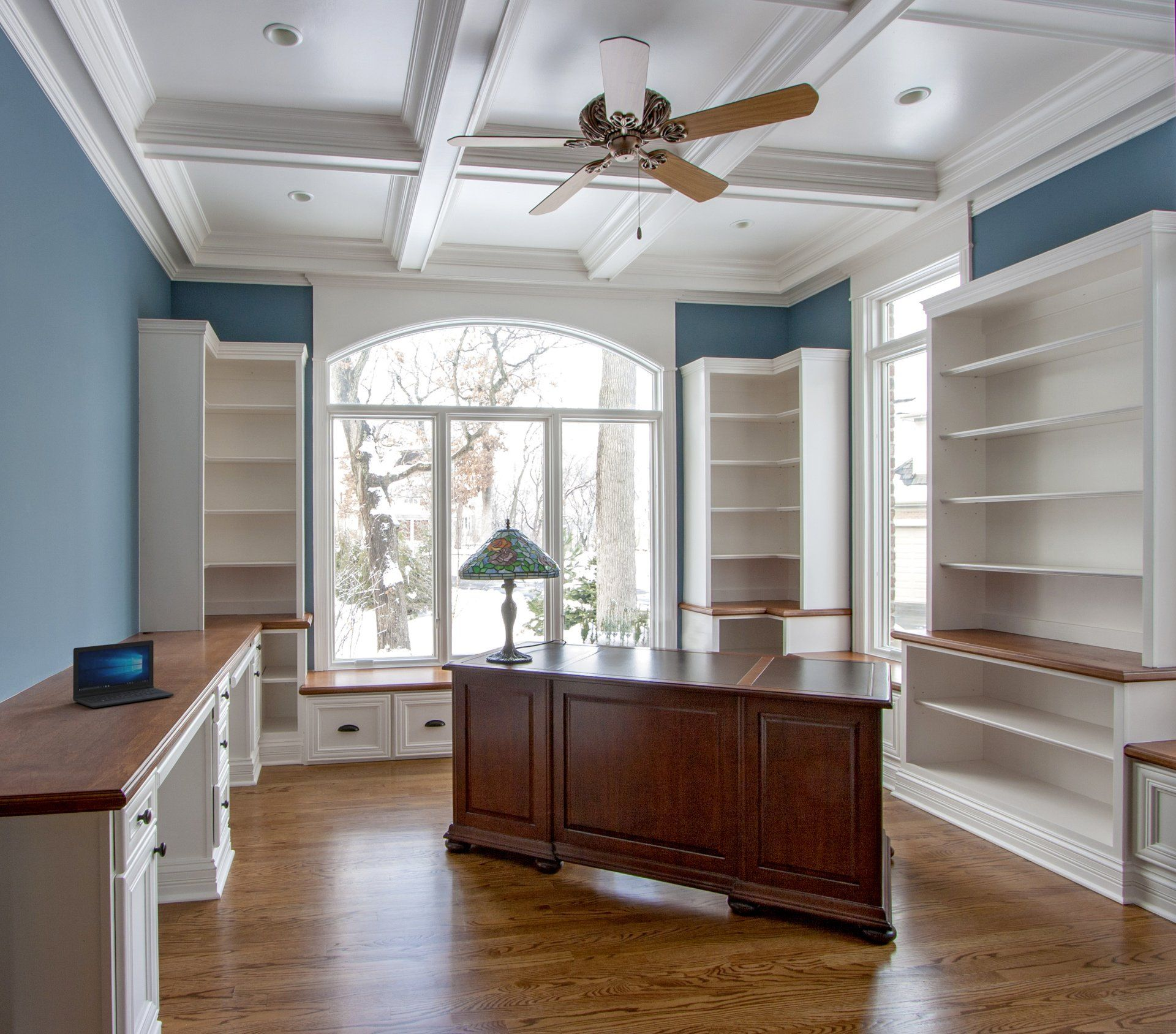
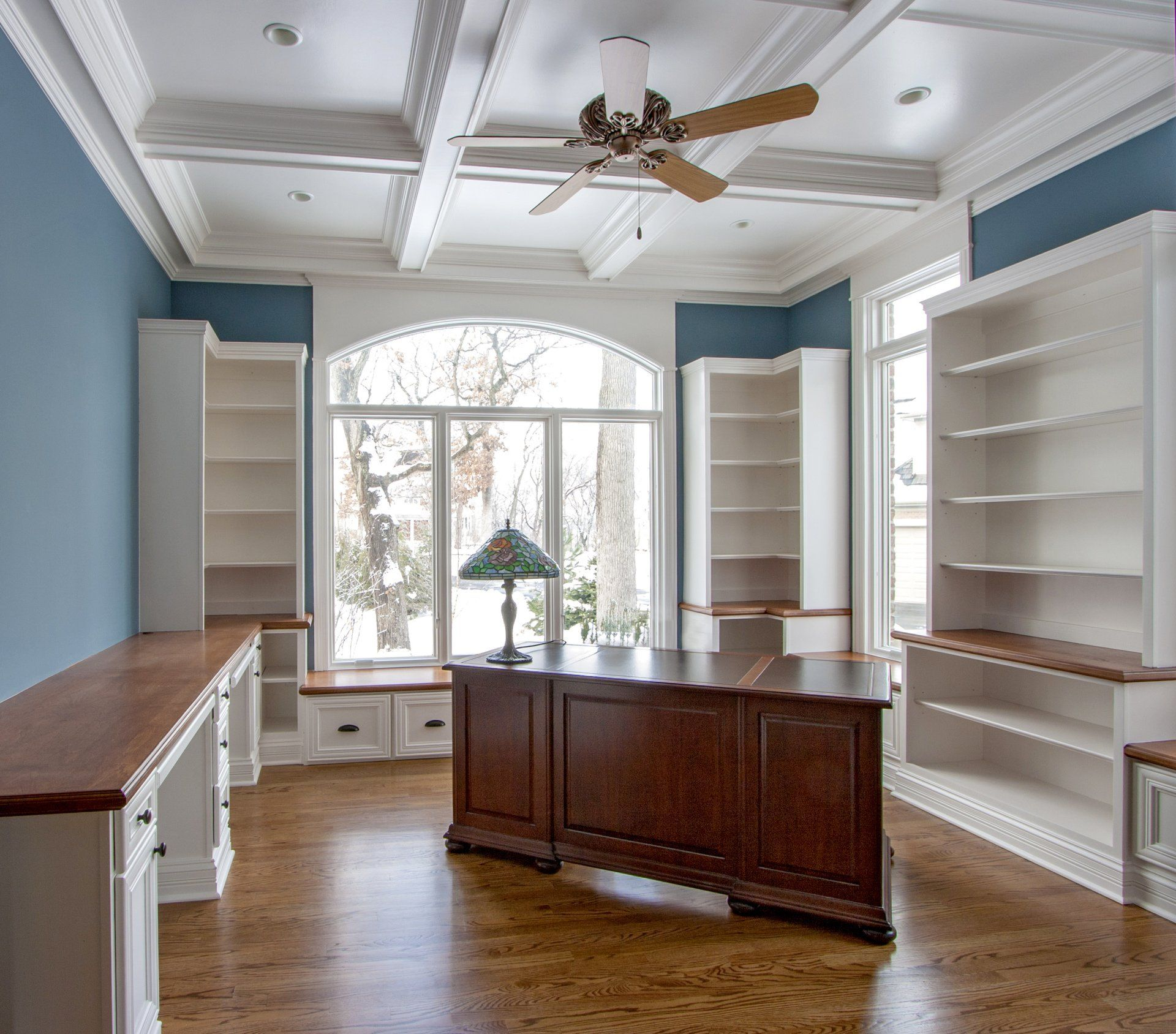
- laptop (124, 672)
